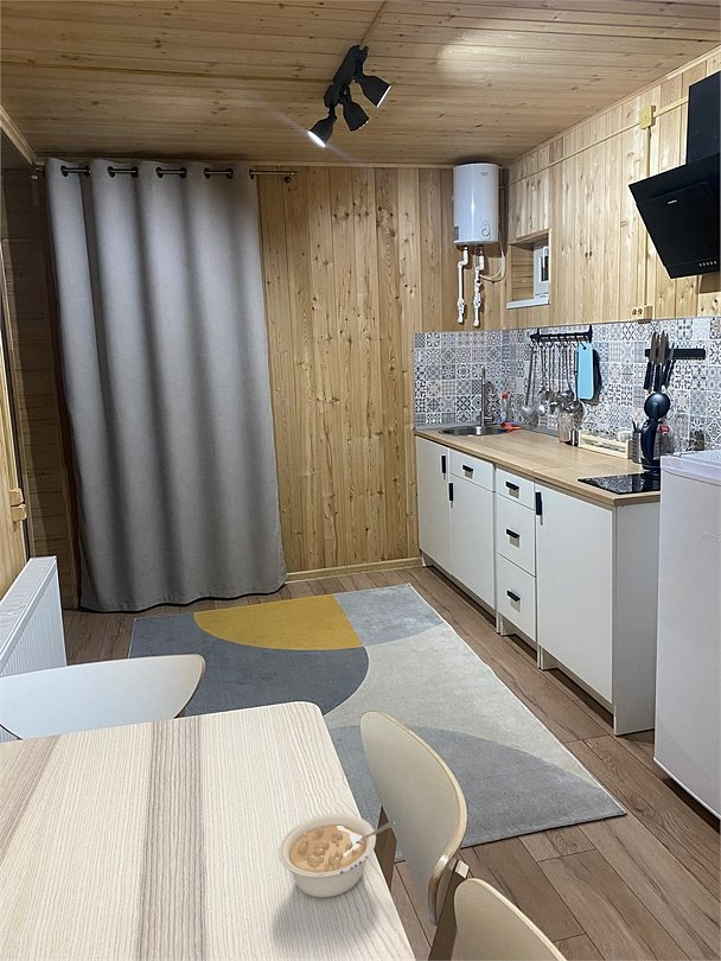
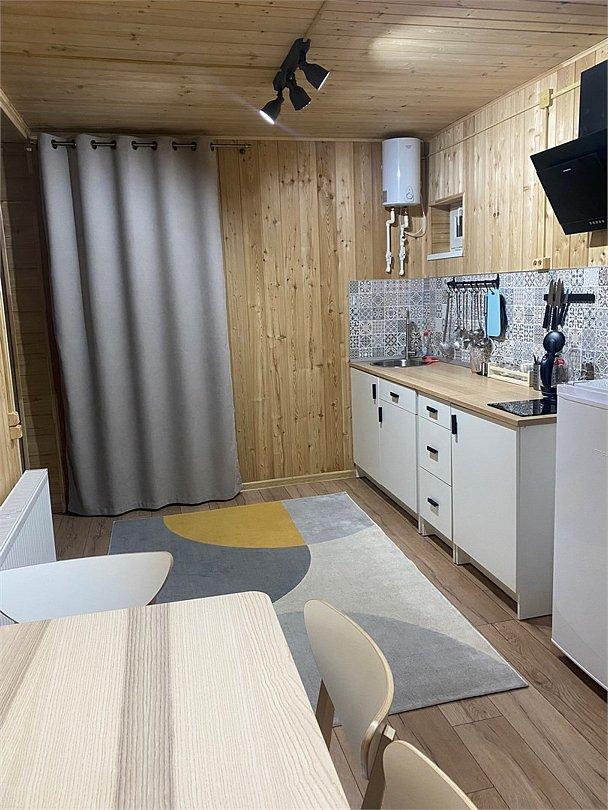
- legume (331, 853)
